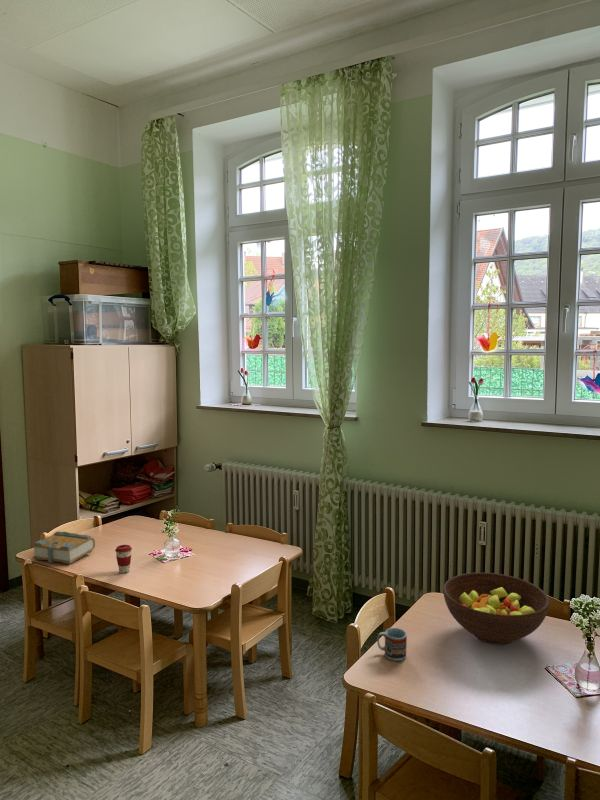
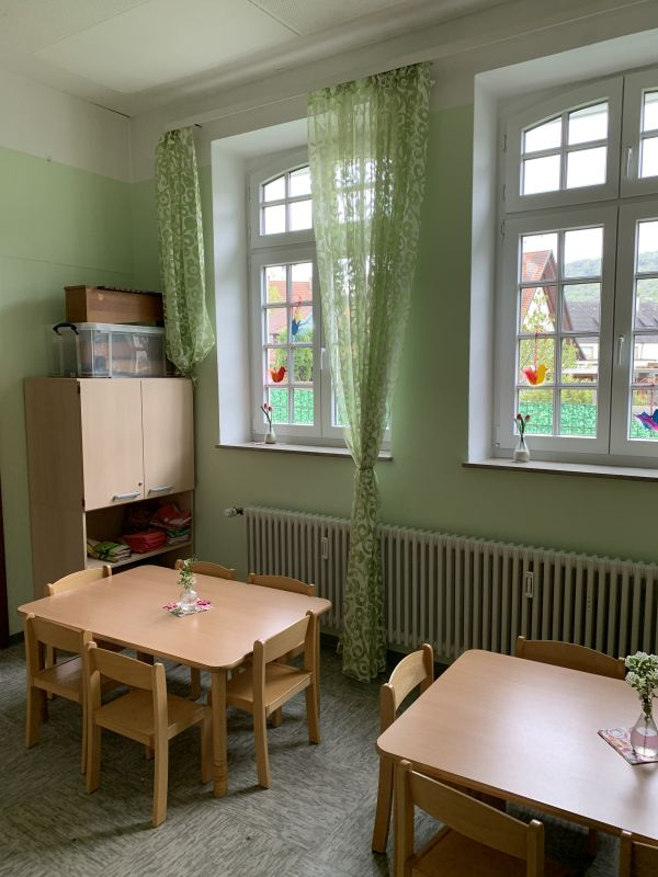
- coffee cup (123, 559)
- fruit bowl (494, 614)
- cup (391, 643)
- book (64, 546)
